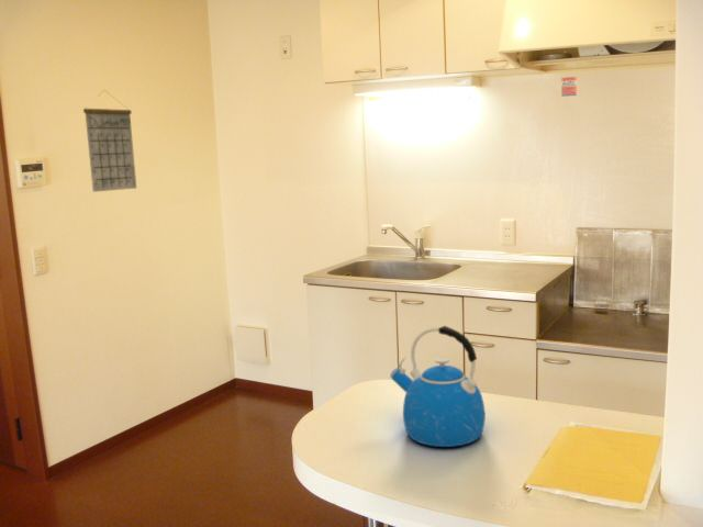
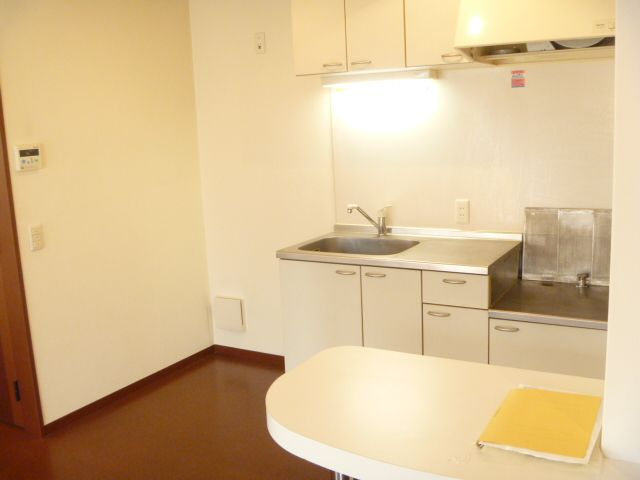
- calendar (110, 139)
- kettle (433, 379)
